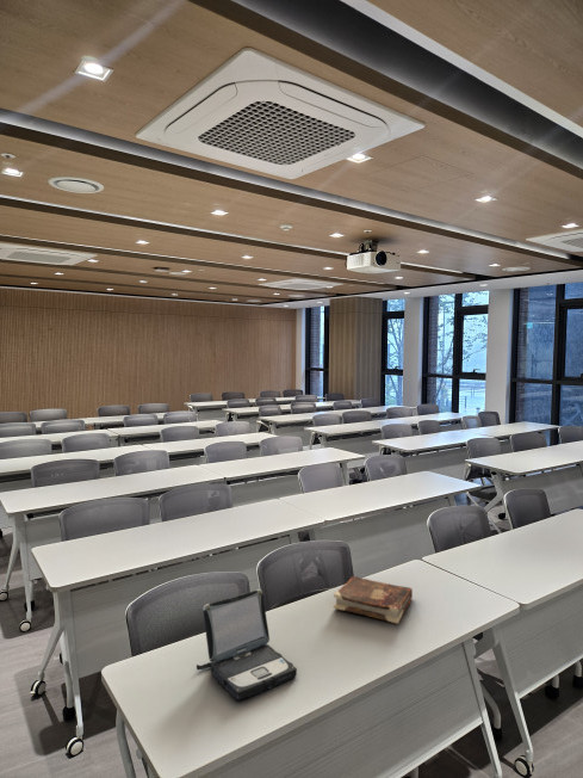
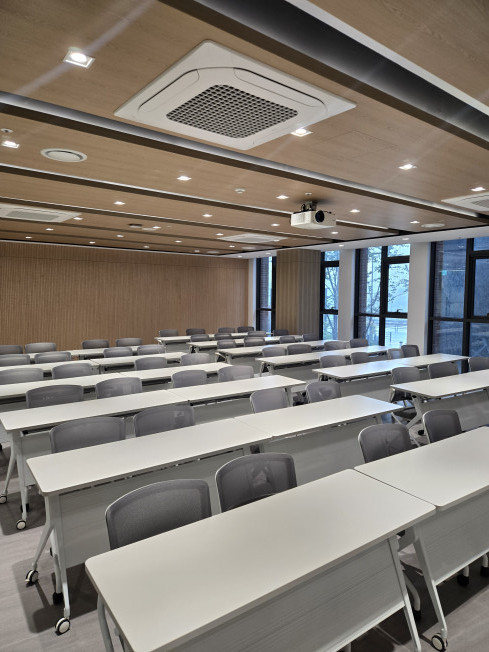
- book (373, 597)
- laptop (247, 638)
